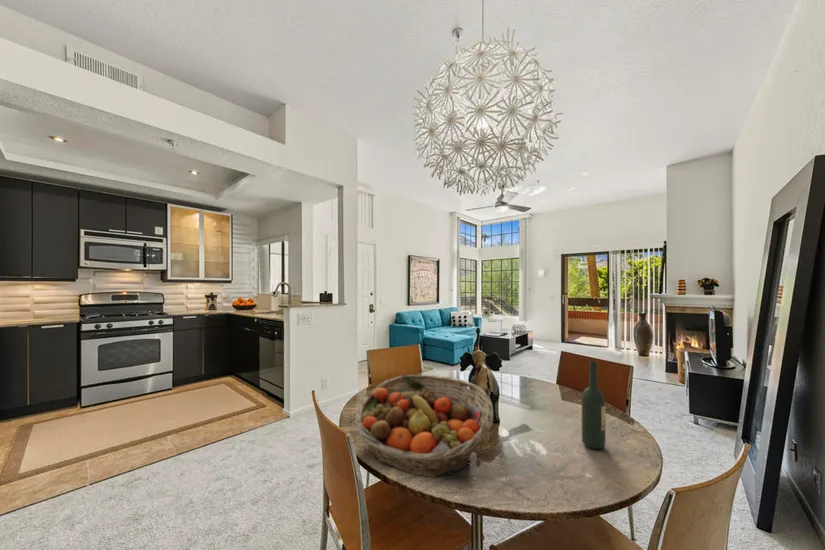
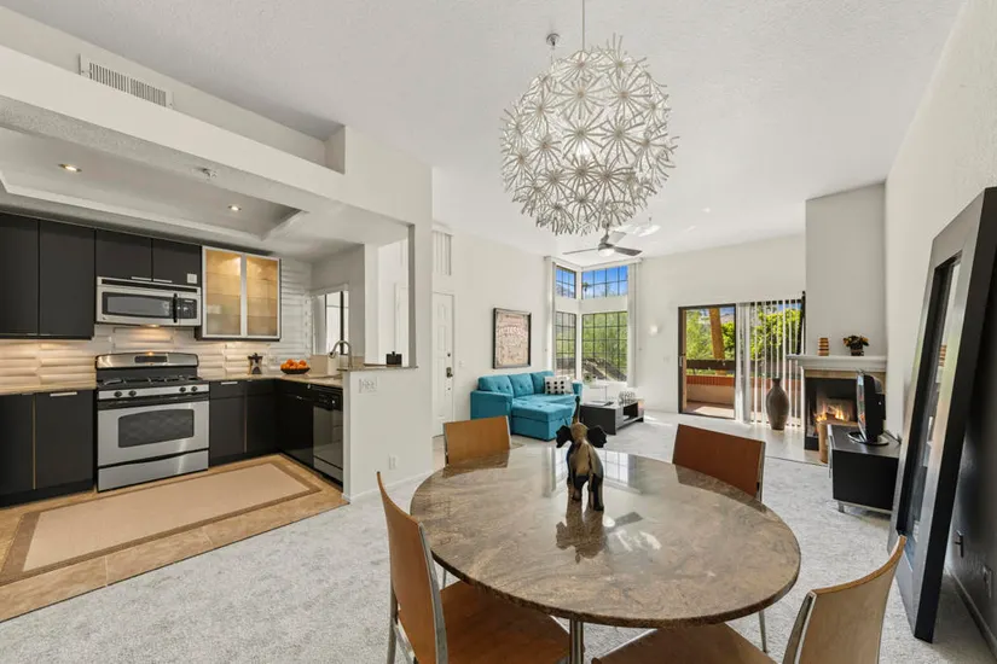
- fruit basket (422, 419)
- wine bottle (593, 403)
